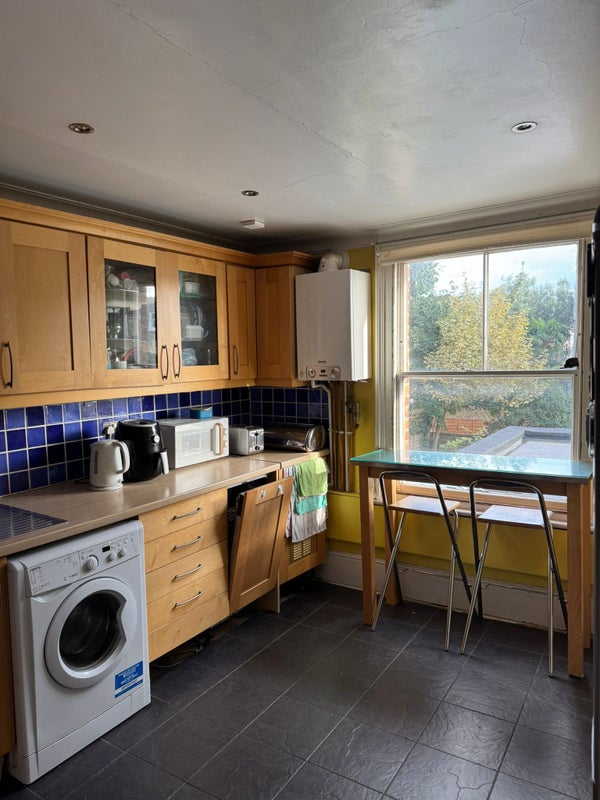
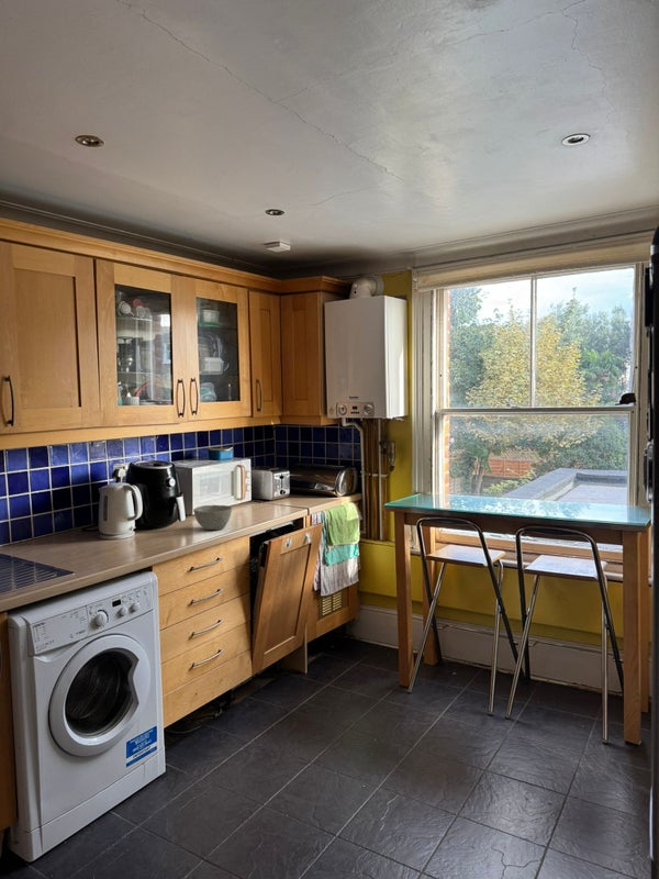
+ bowl (213, 518)
